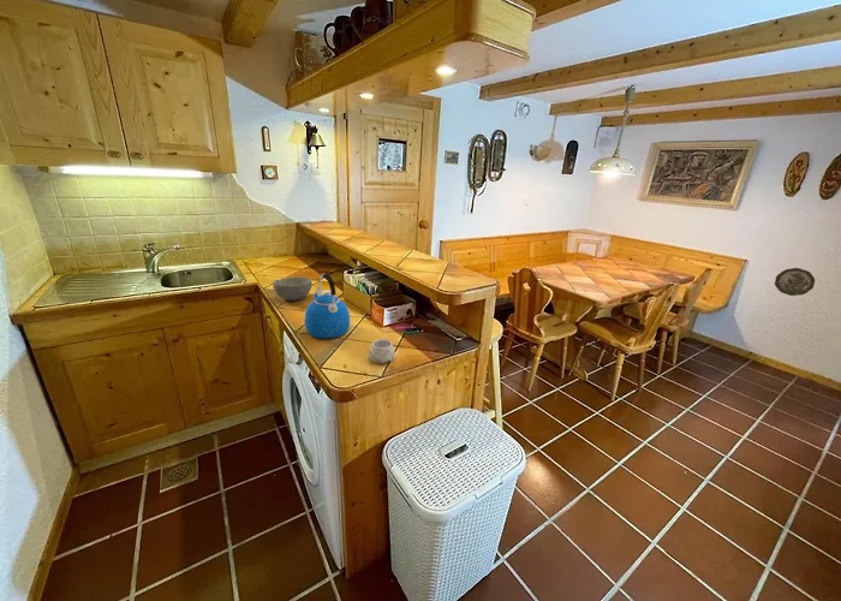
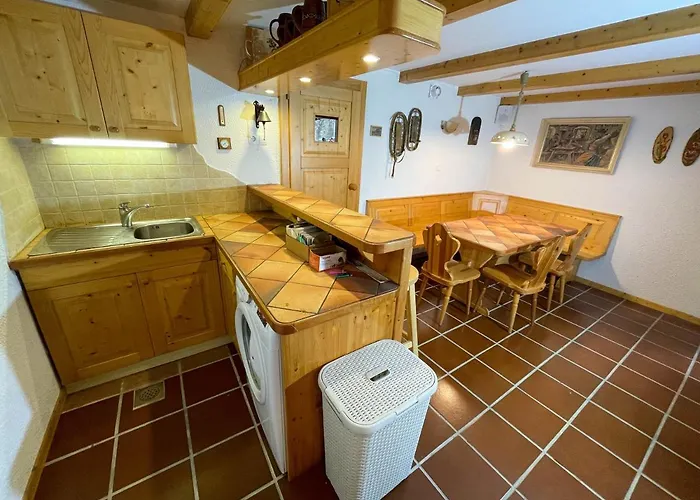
- decorative plate (794, 281)
- mug (383, 351)
- kettle (324, 300)
- bowl (292, 288)
